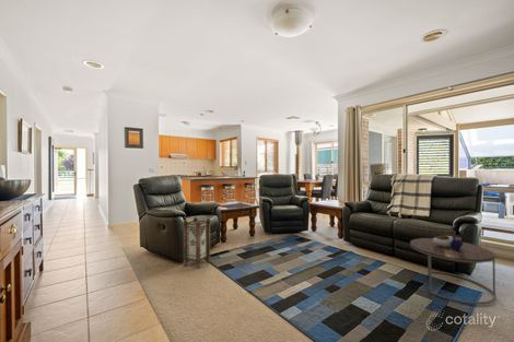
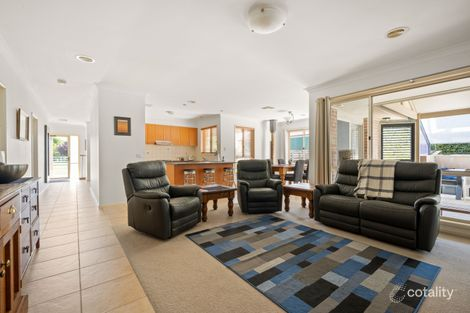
- side table (448, 259)
- lantern (197, 240)
